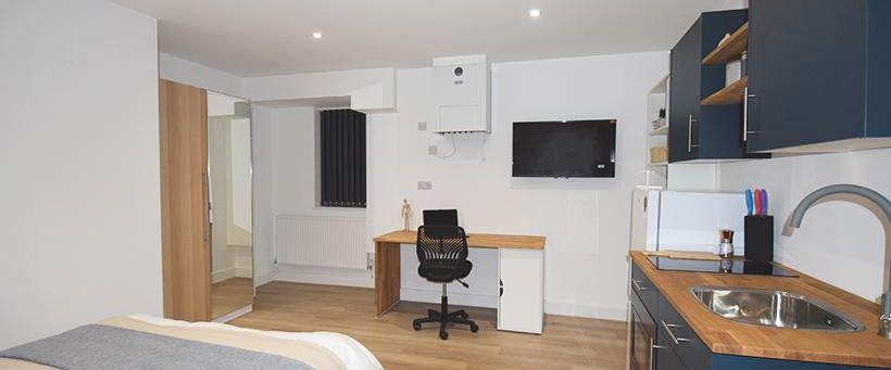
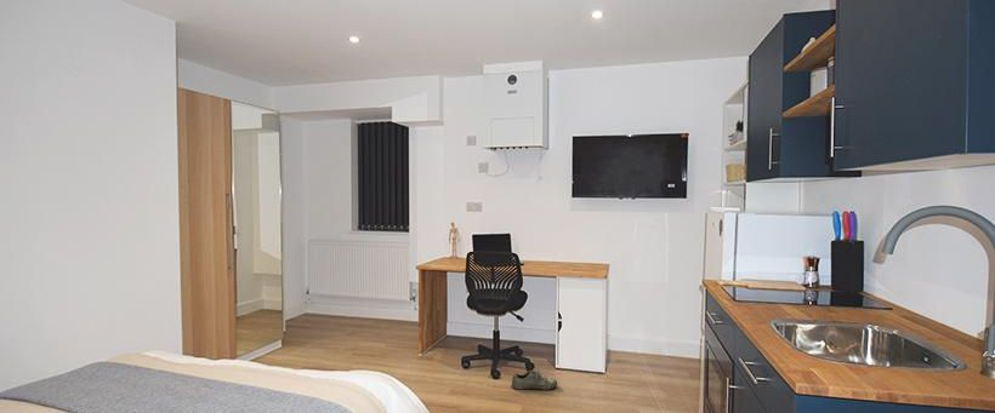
+ shoe (534, 377)
